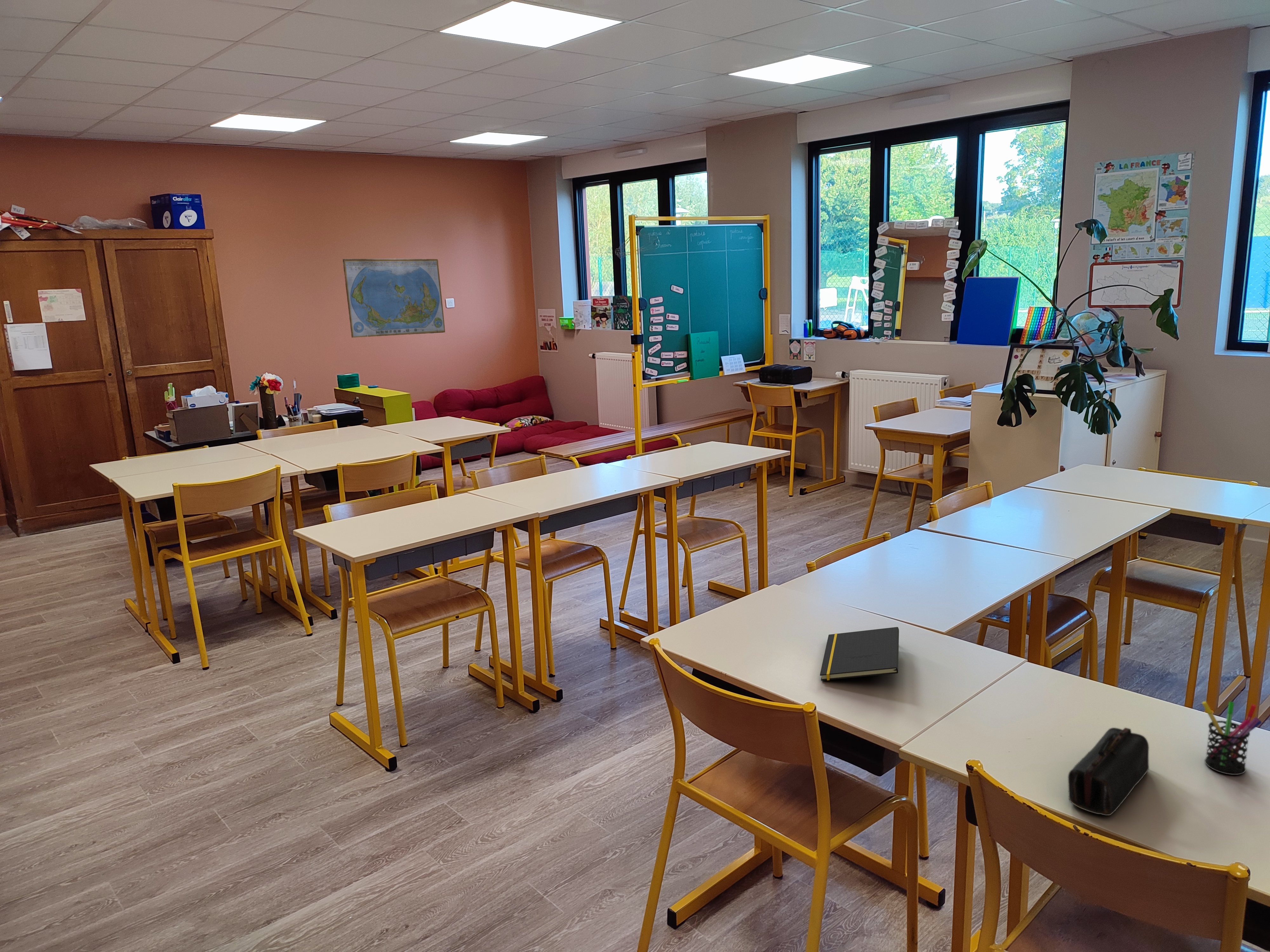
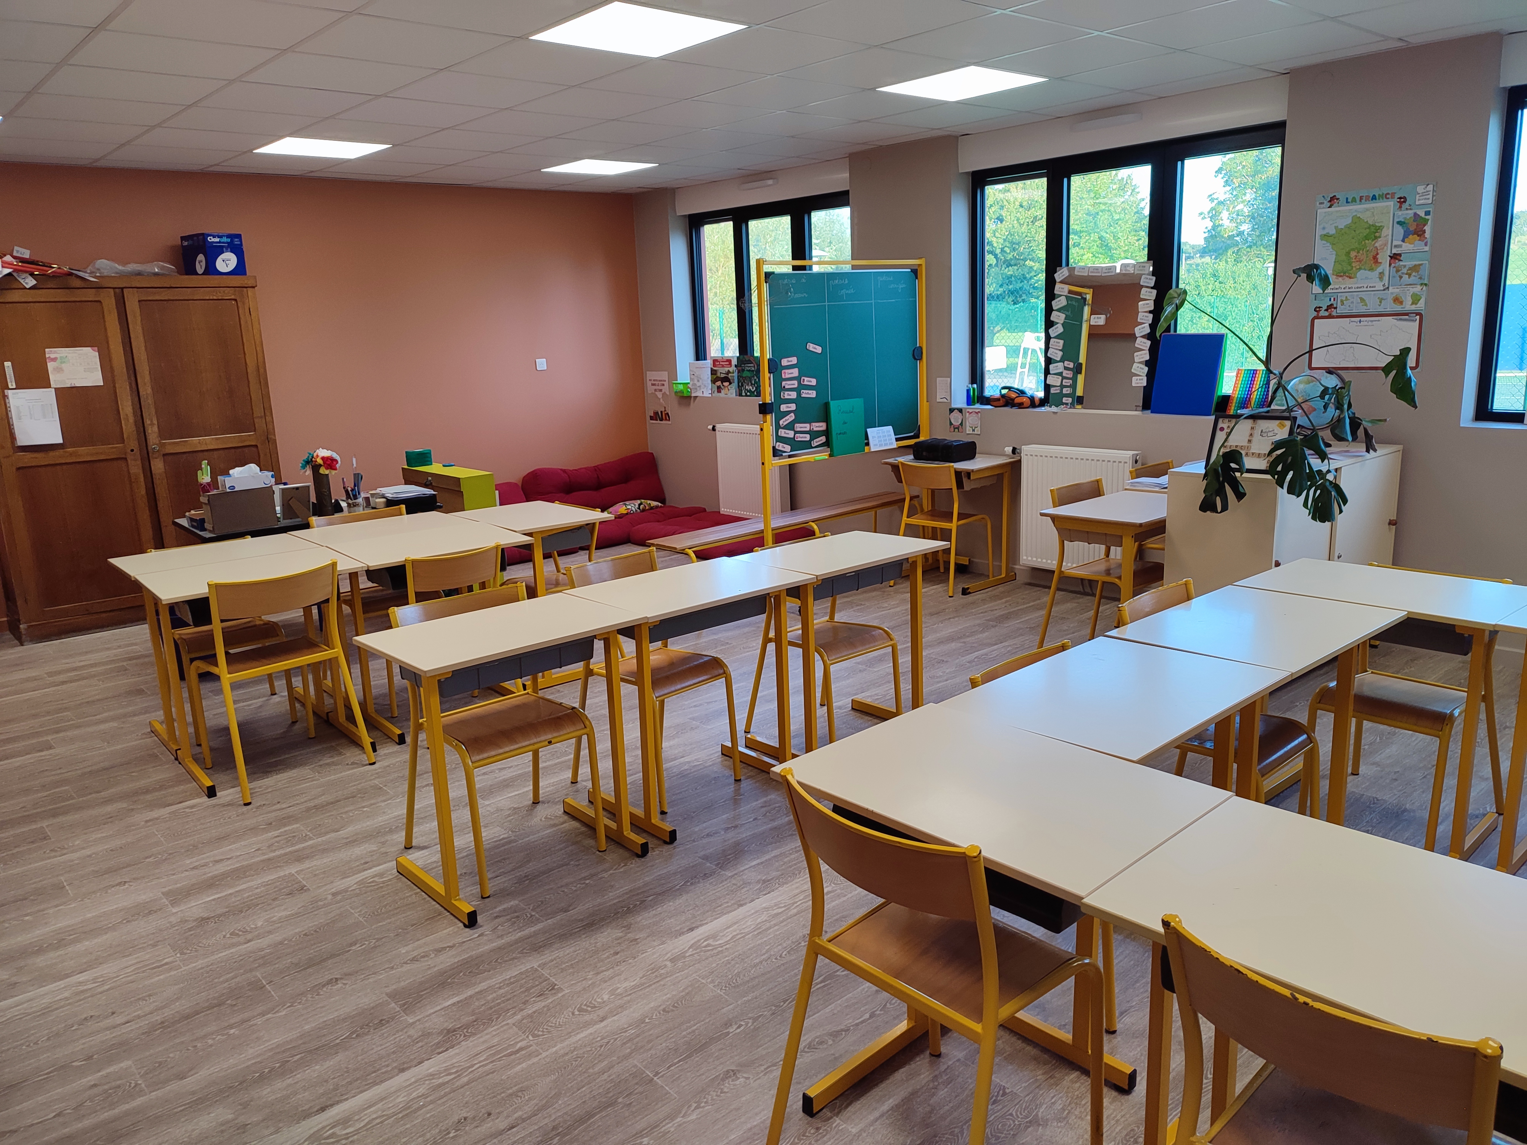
- pencil case (1110, 758)
- pen holder (1231, 732)
- notepad (861, 653)
- world map (396, 297)
